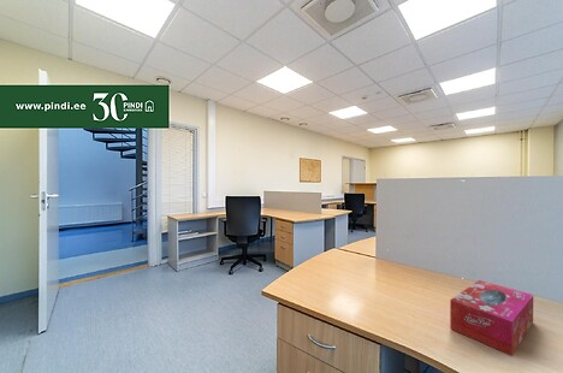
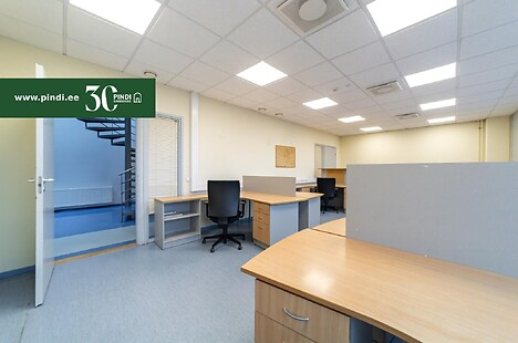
- tissue box (492, 310)
